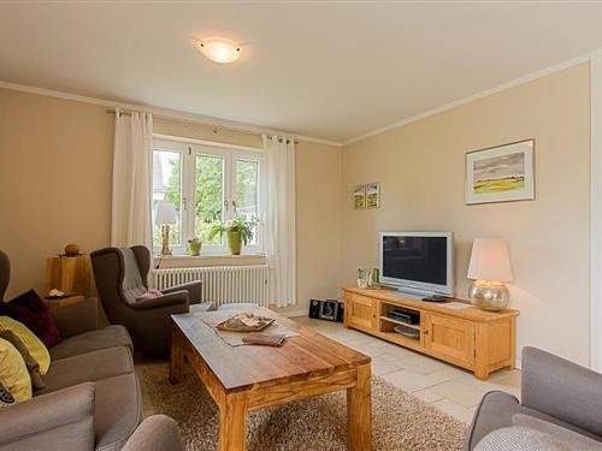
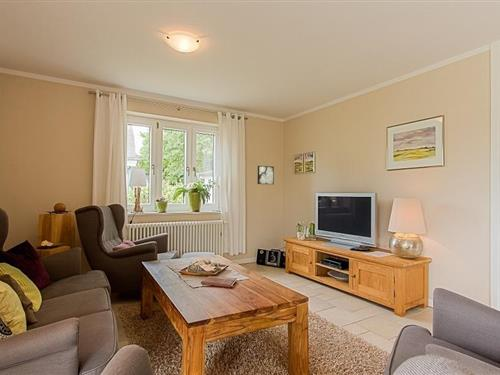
+ wall art (265, 175)
